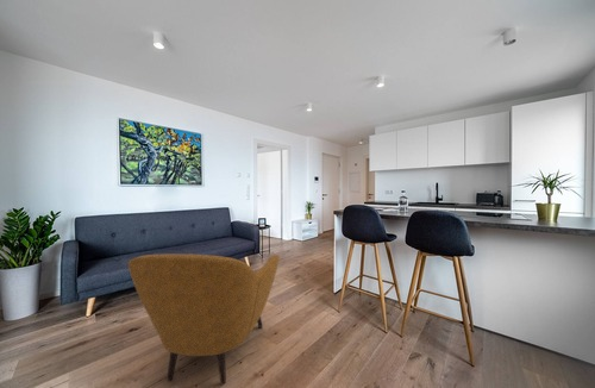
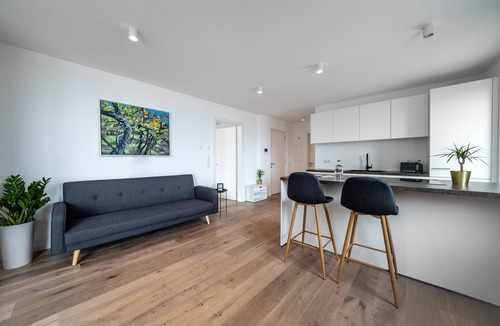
- armchair (209, 298)
